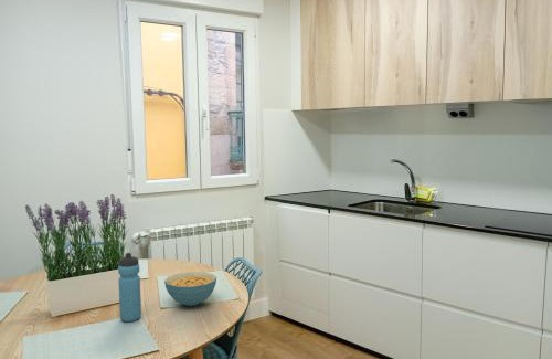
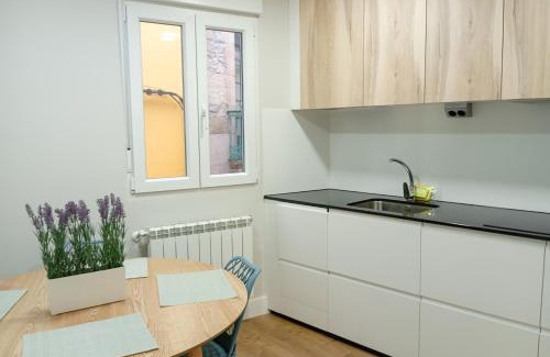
- cereal bowl (191, 291)
- water bottle (129, 285)
